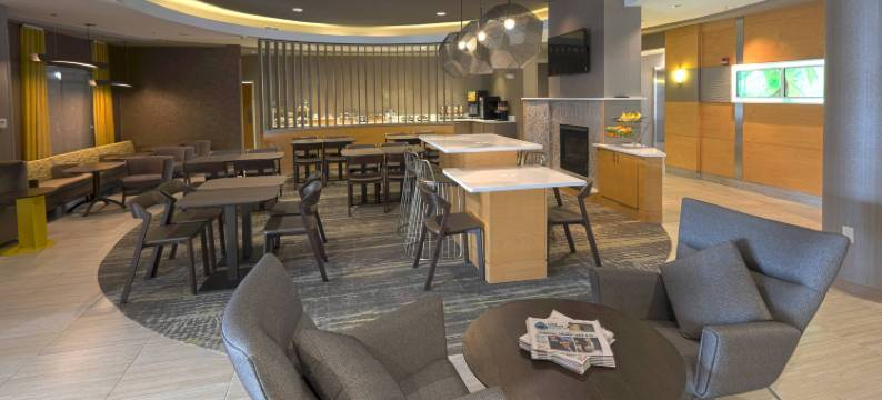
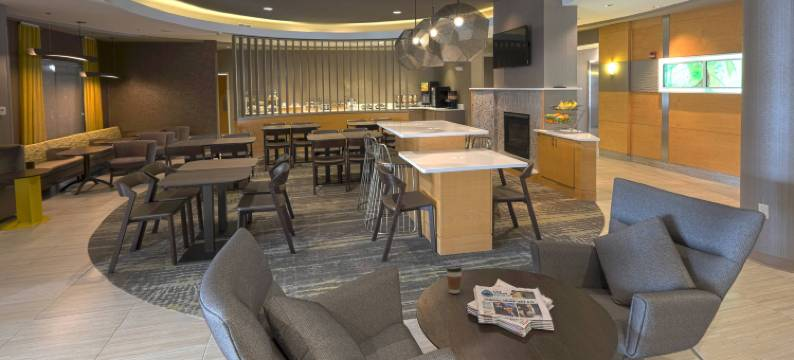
+ coffee cup (454, 279)
